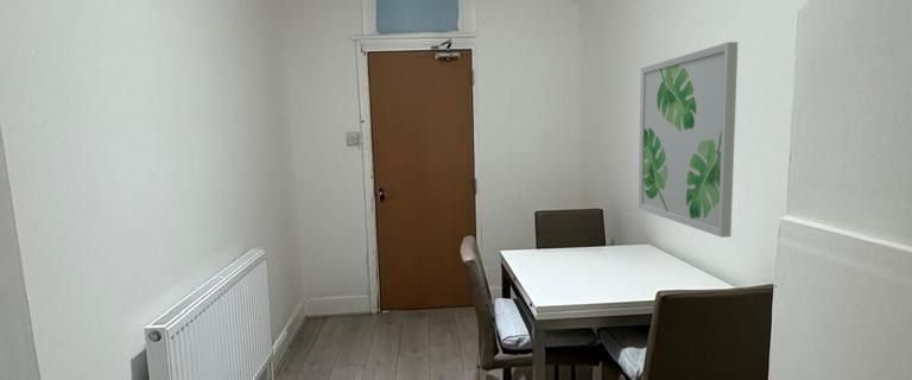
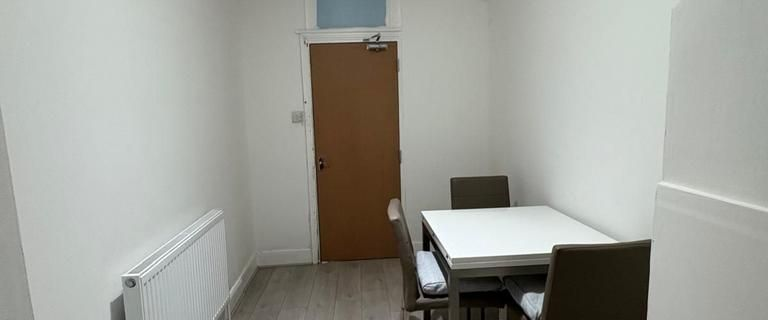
- wall art (679, 140)
